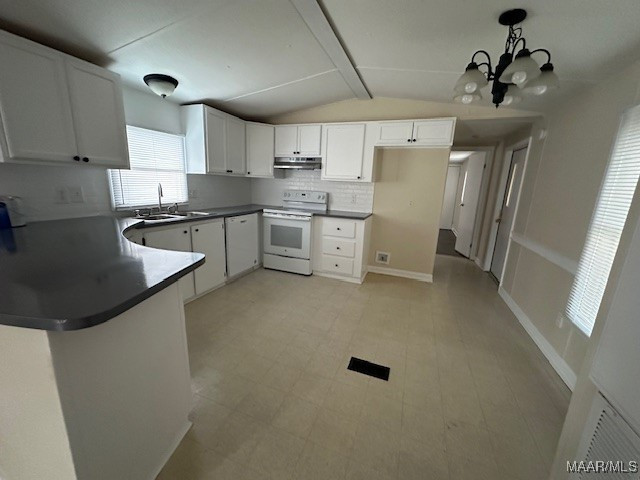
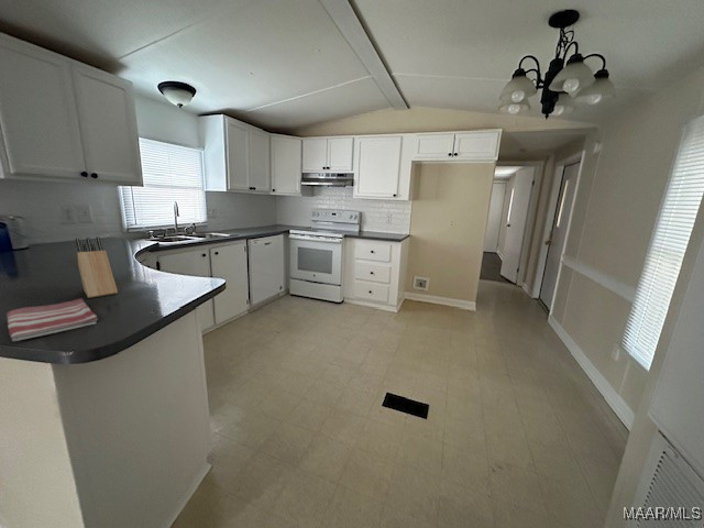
+ dish towel (52, 317)
+ knife block (95, 264)
